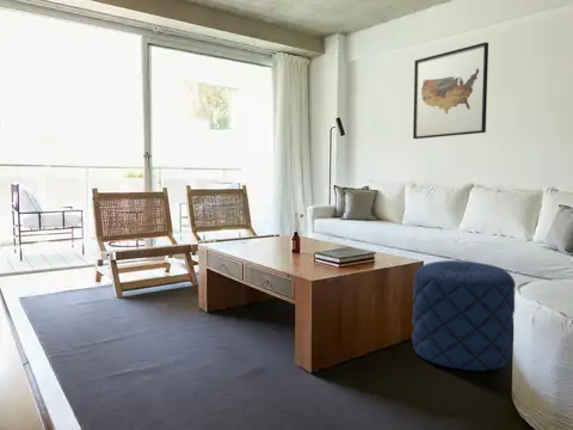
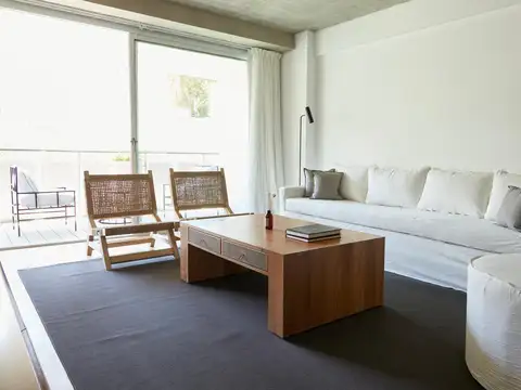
- wall art (448, 93)
- pouf (461, 309)
